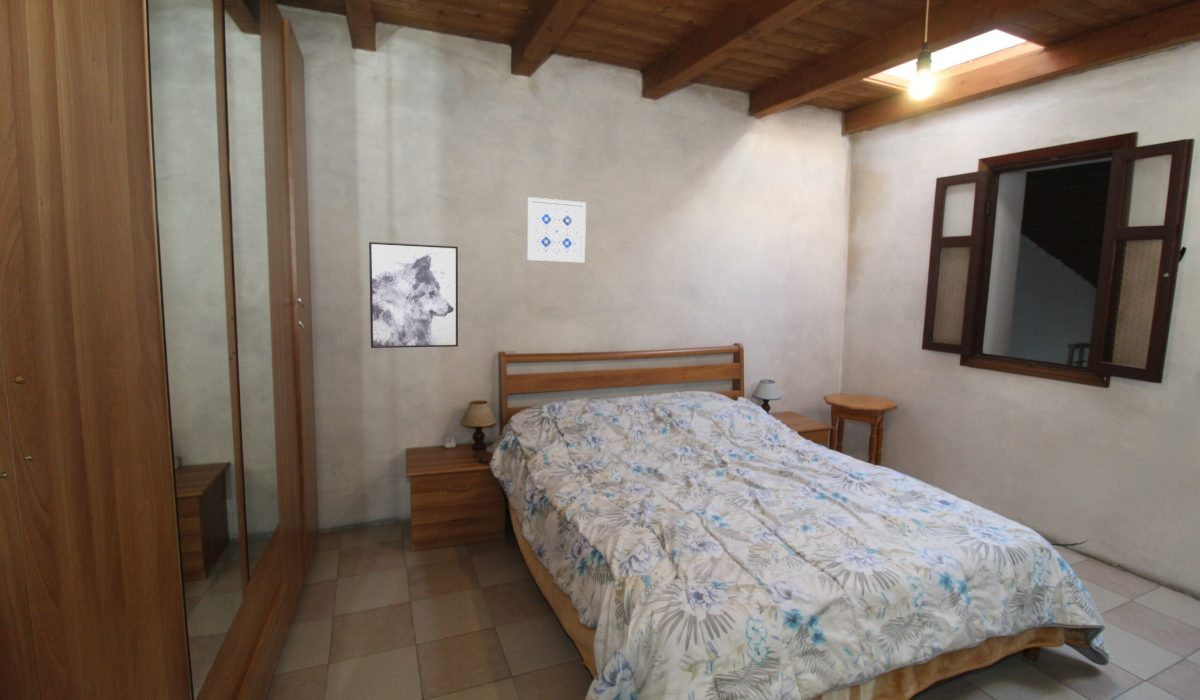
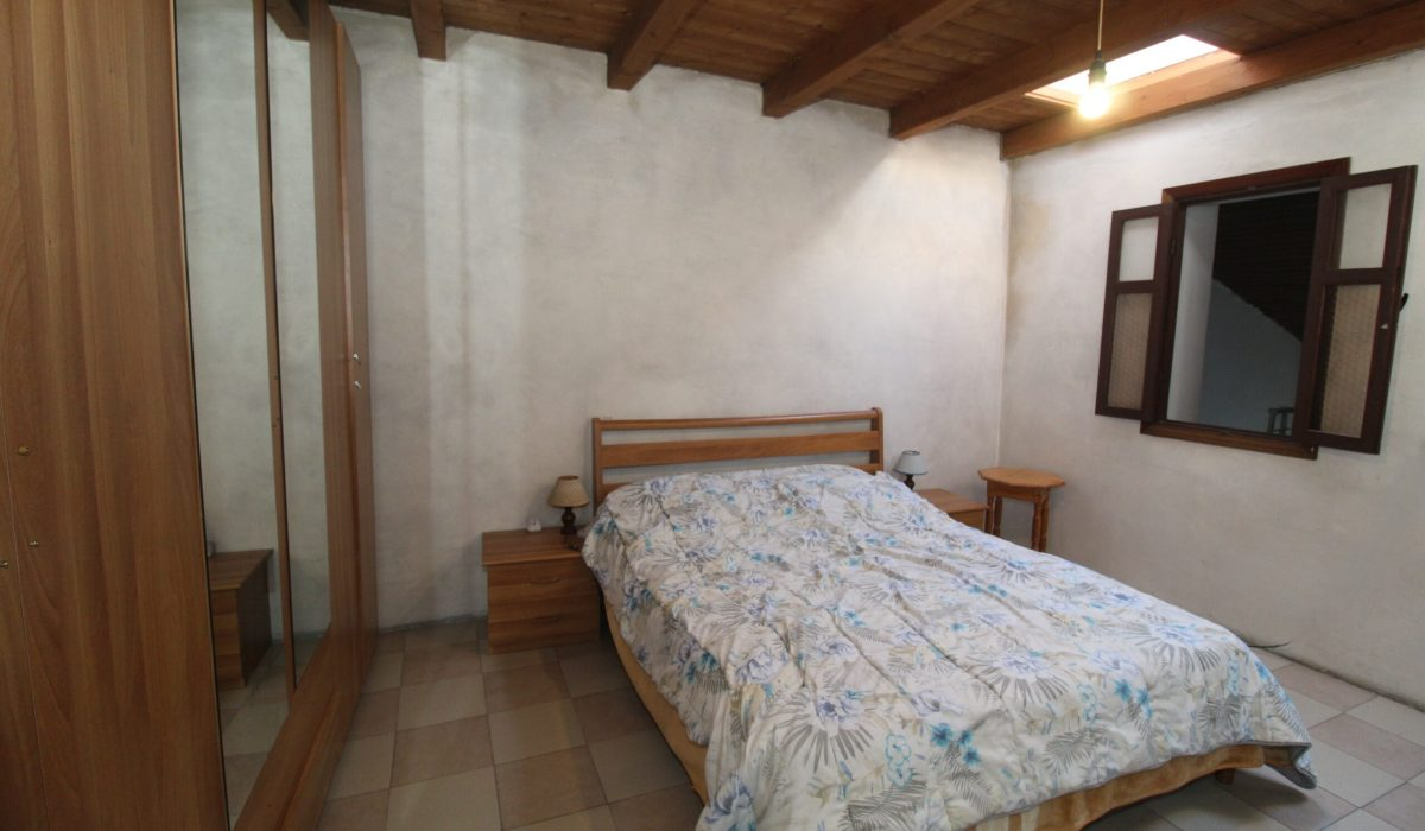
- wall art (415, 296)
- wall art (556, 230)
